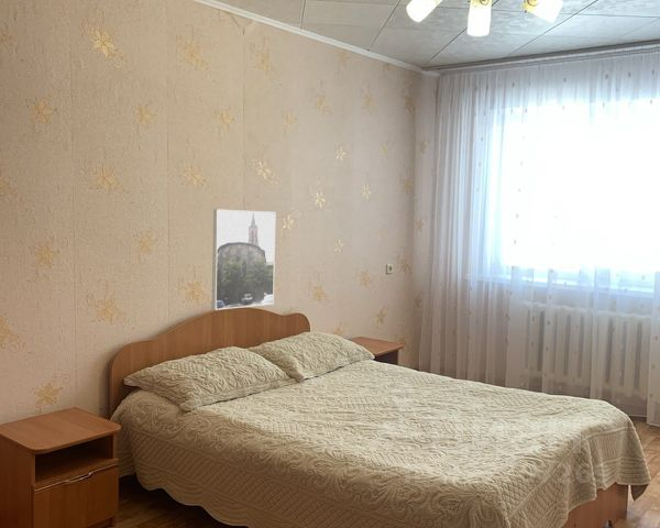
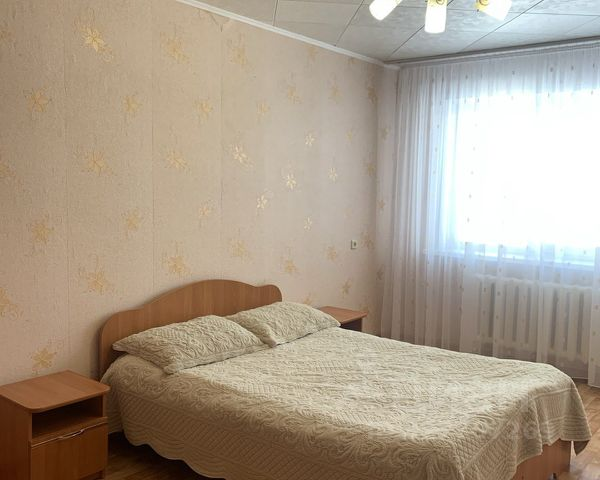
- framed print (244, 258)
